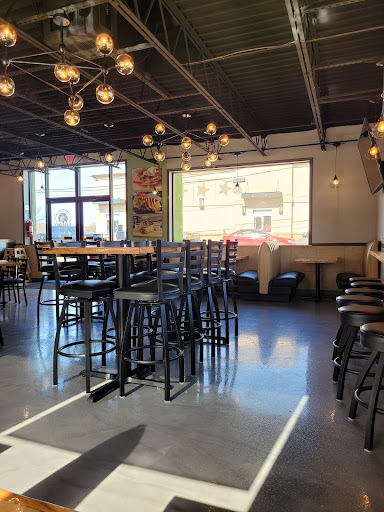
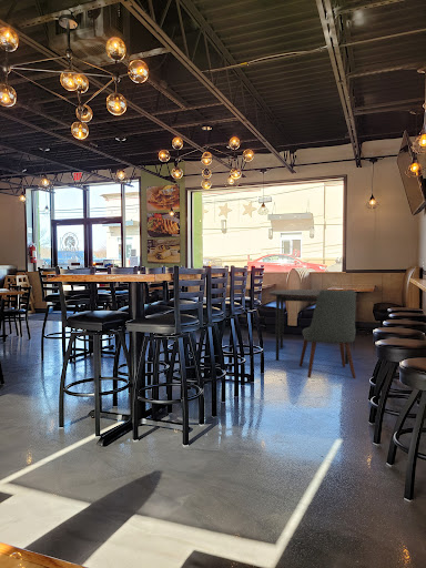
+ dining table (311, 301)
+ chair (329, 331)
